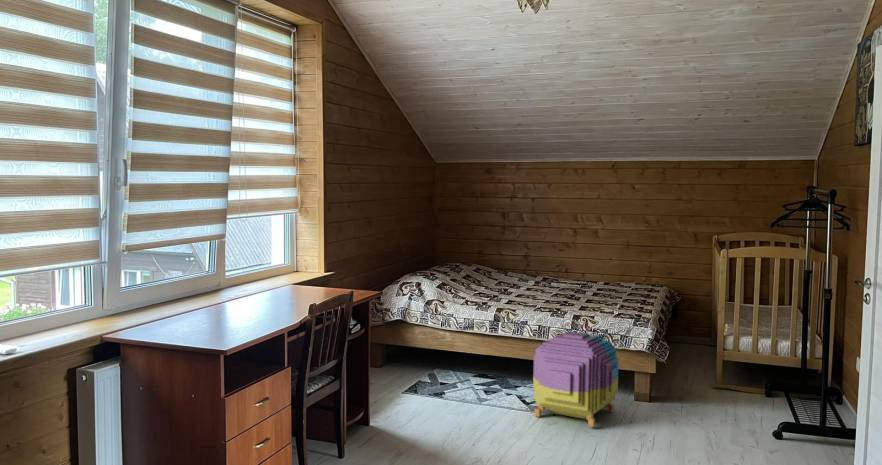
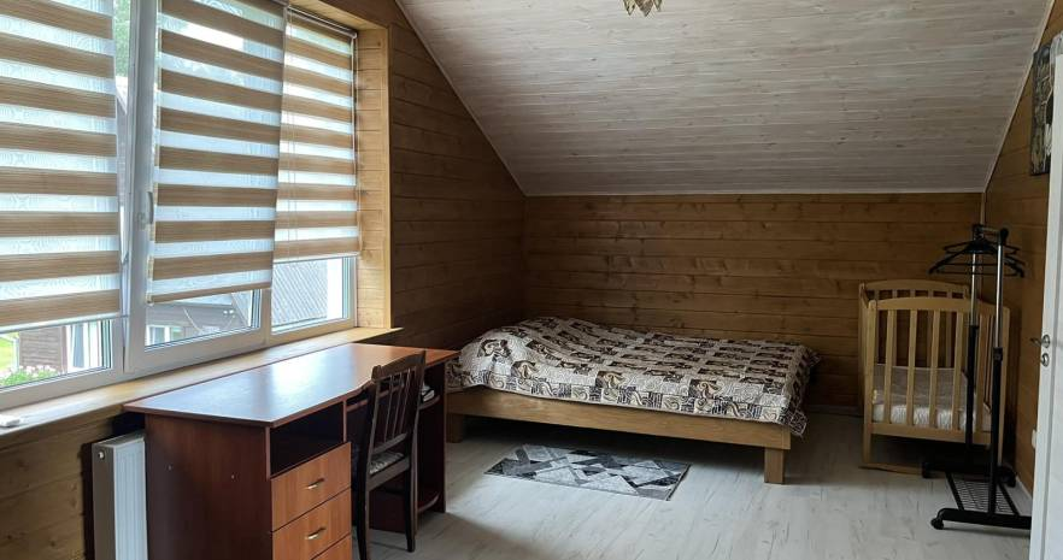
- storage ottoman (575, 374)
